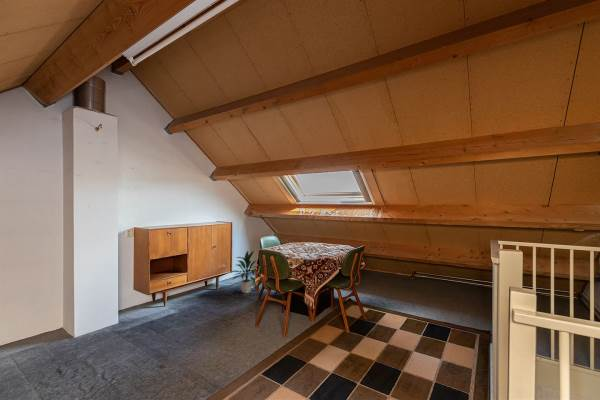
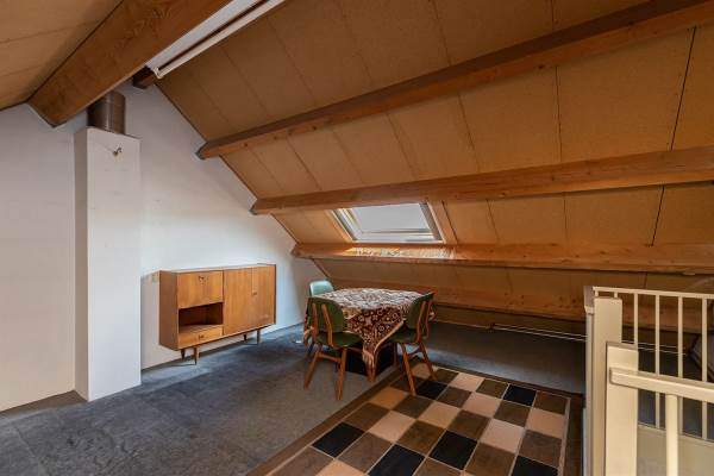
- indoor plant (246, 271)
